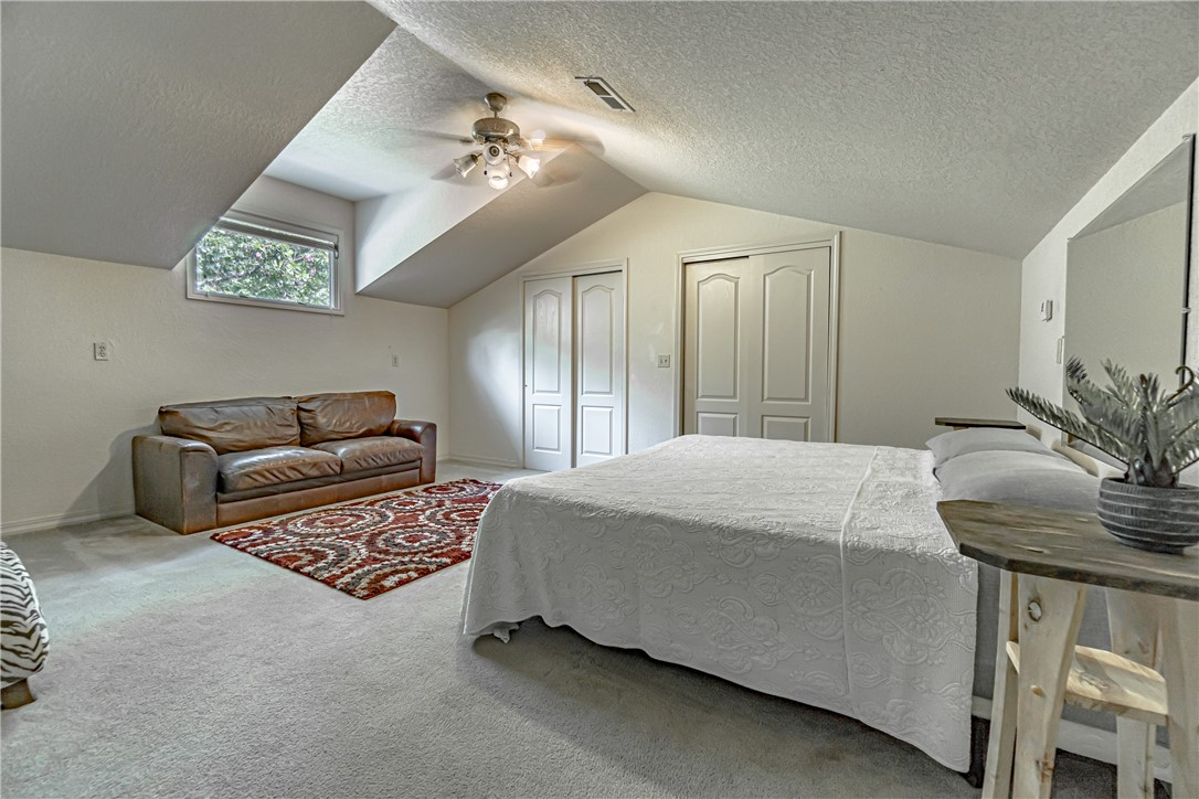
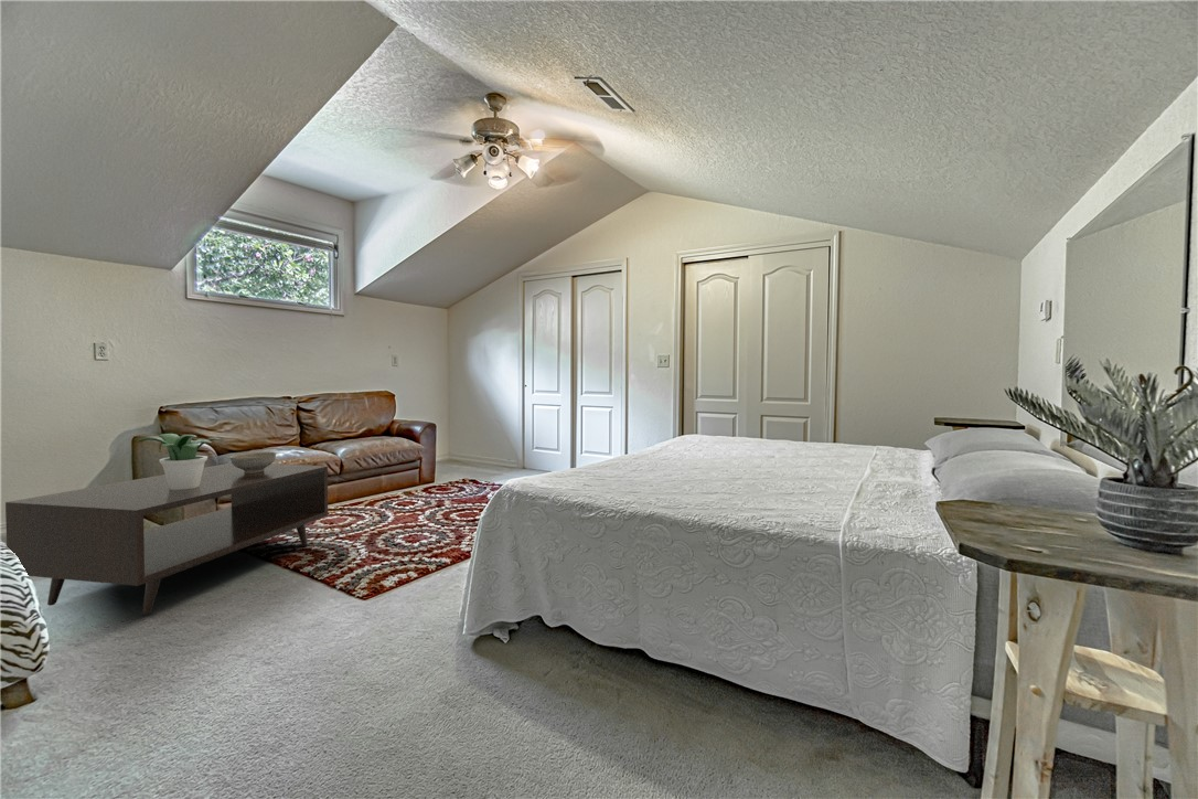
+ coffee table (196, 525)
+ decorative bowl (253, 462)
+ potted plant (179, 460)
